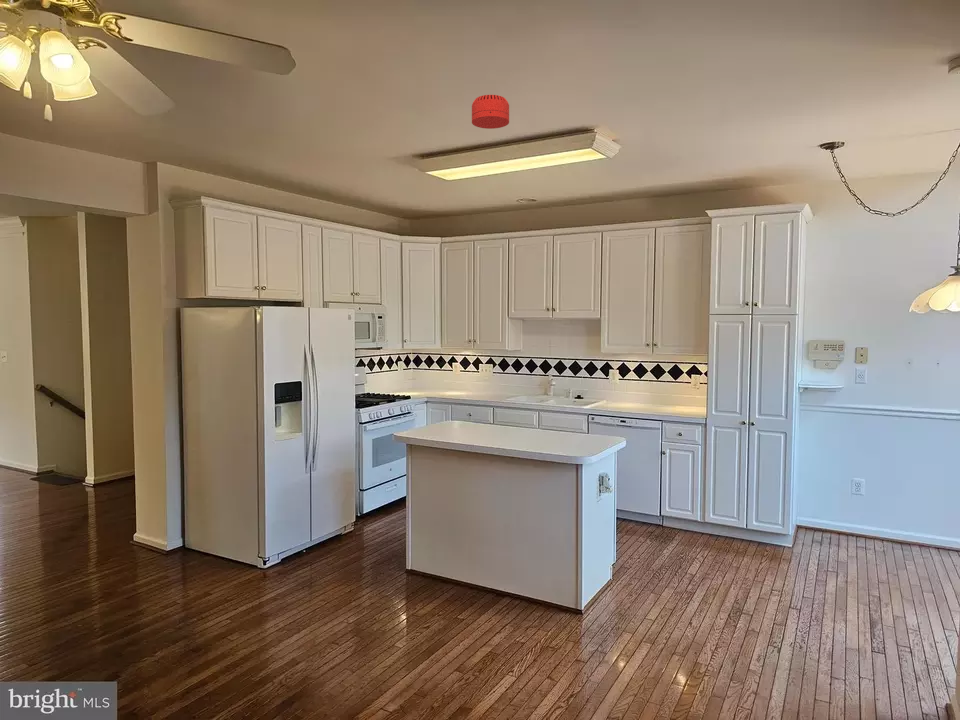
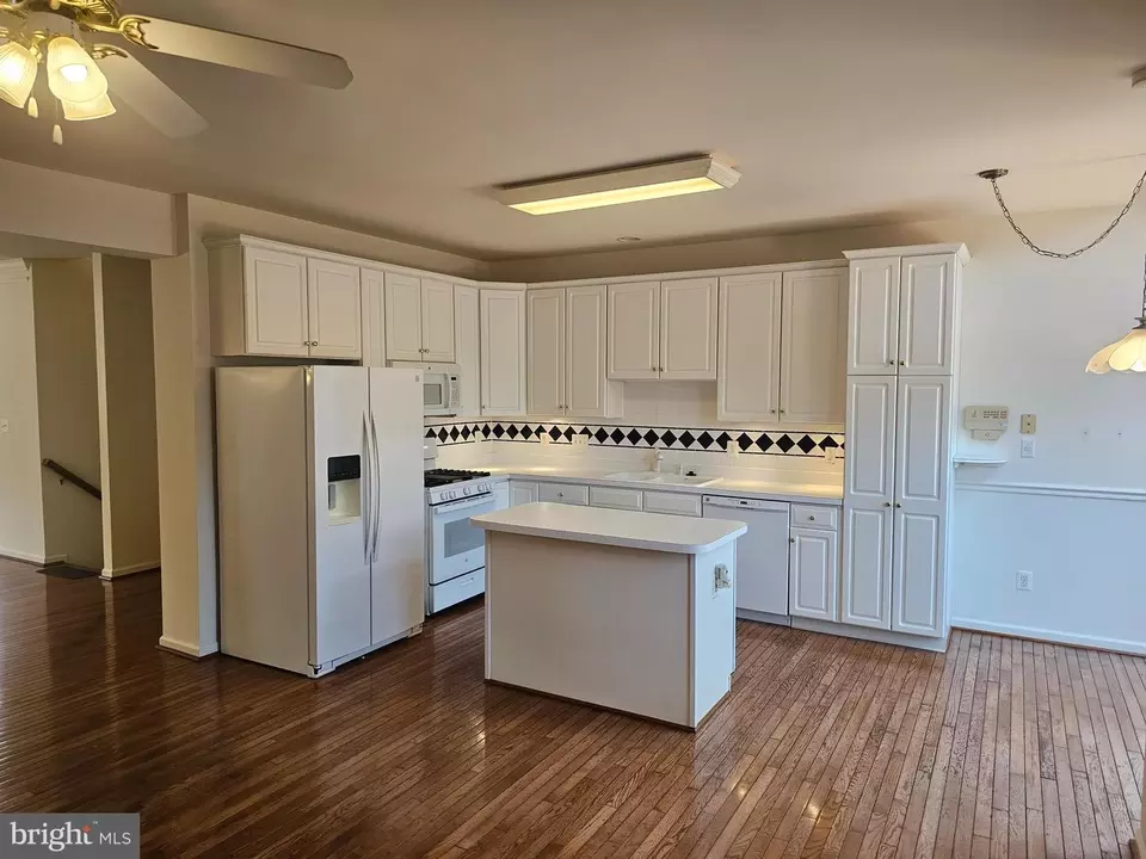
- smoke detector (490, 111)
